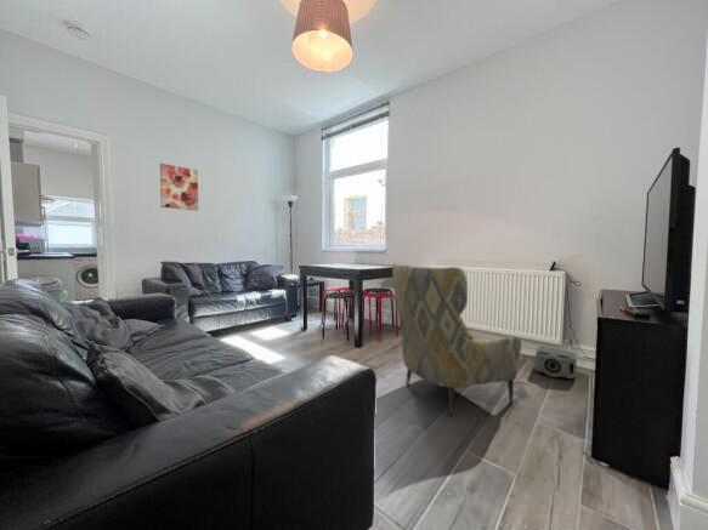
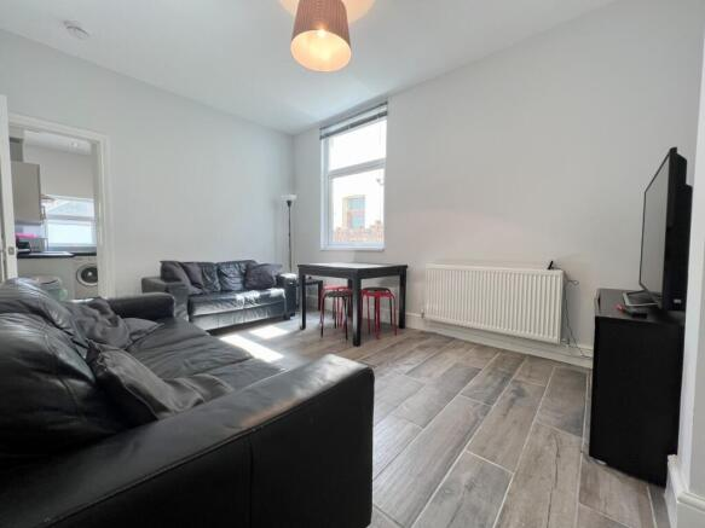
- speaker (555, 363)
- wall art (180, 188)
- armchair (446, 330)
